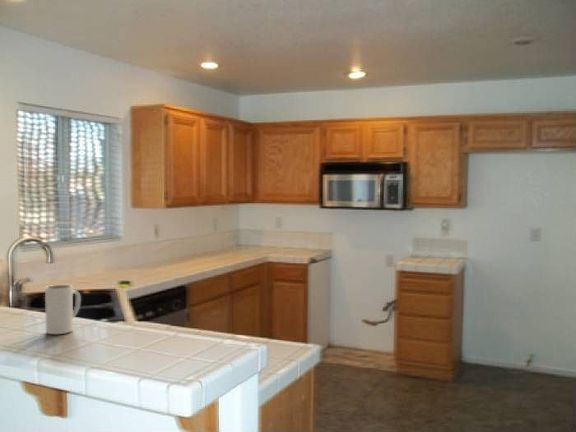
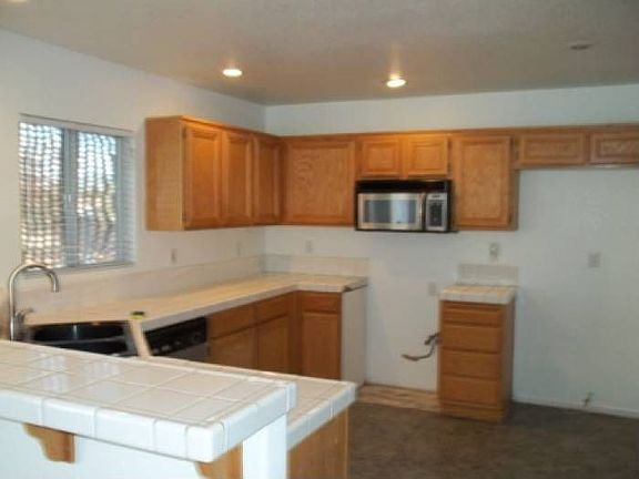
- mug (64, 307)
